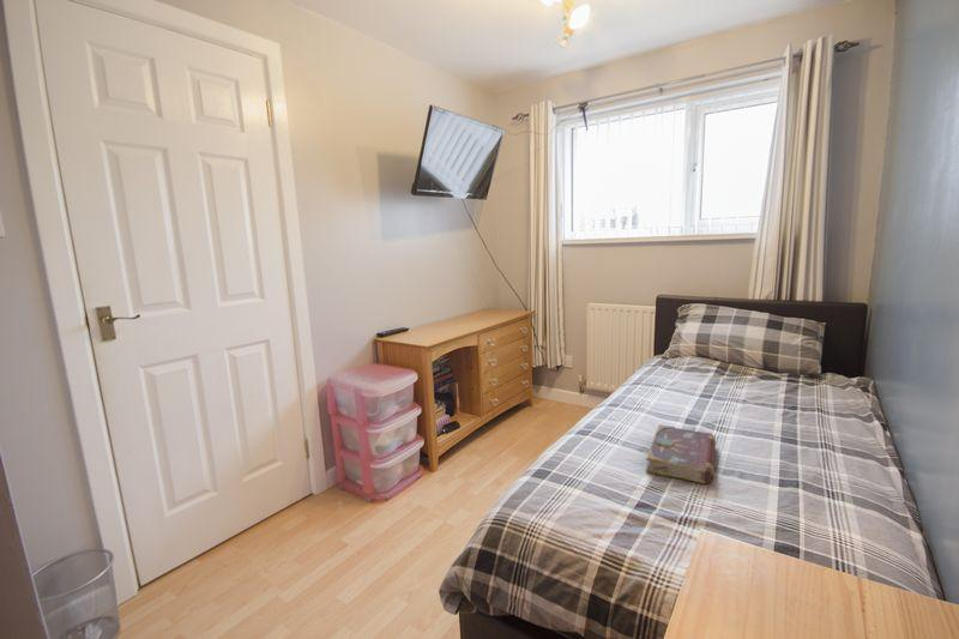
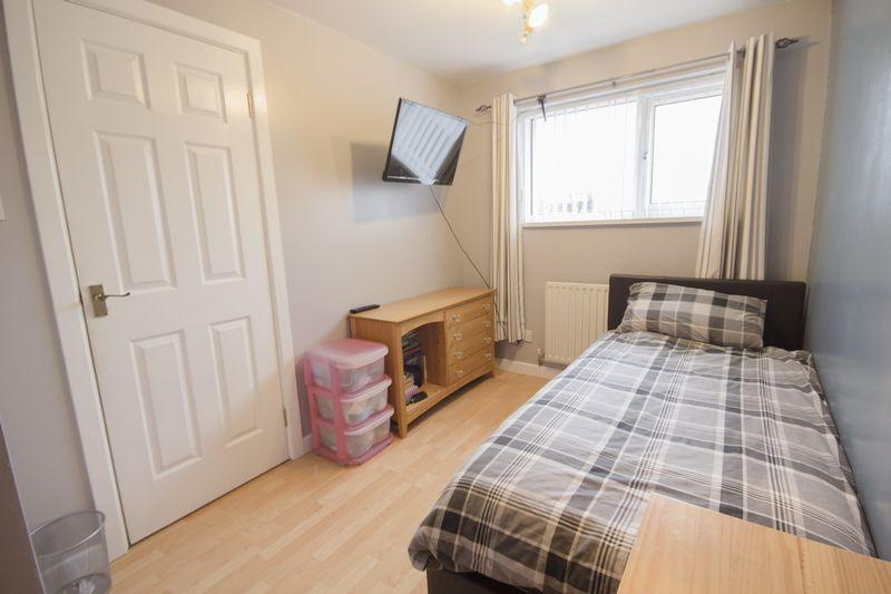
- book (682, 451)
